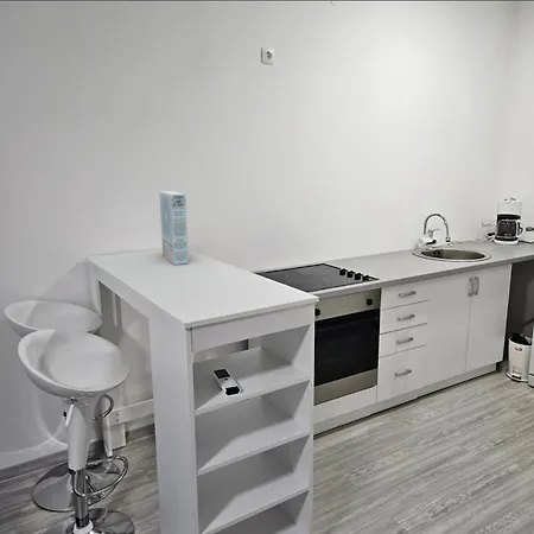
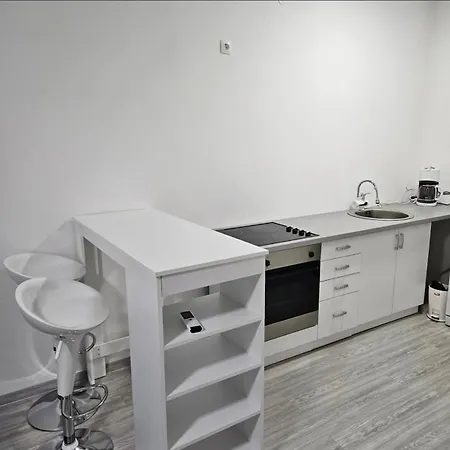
- cereal box (173, 225)
